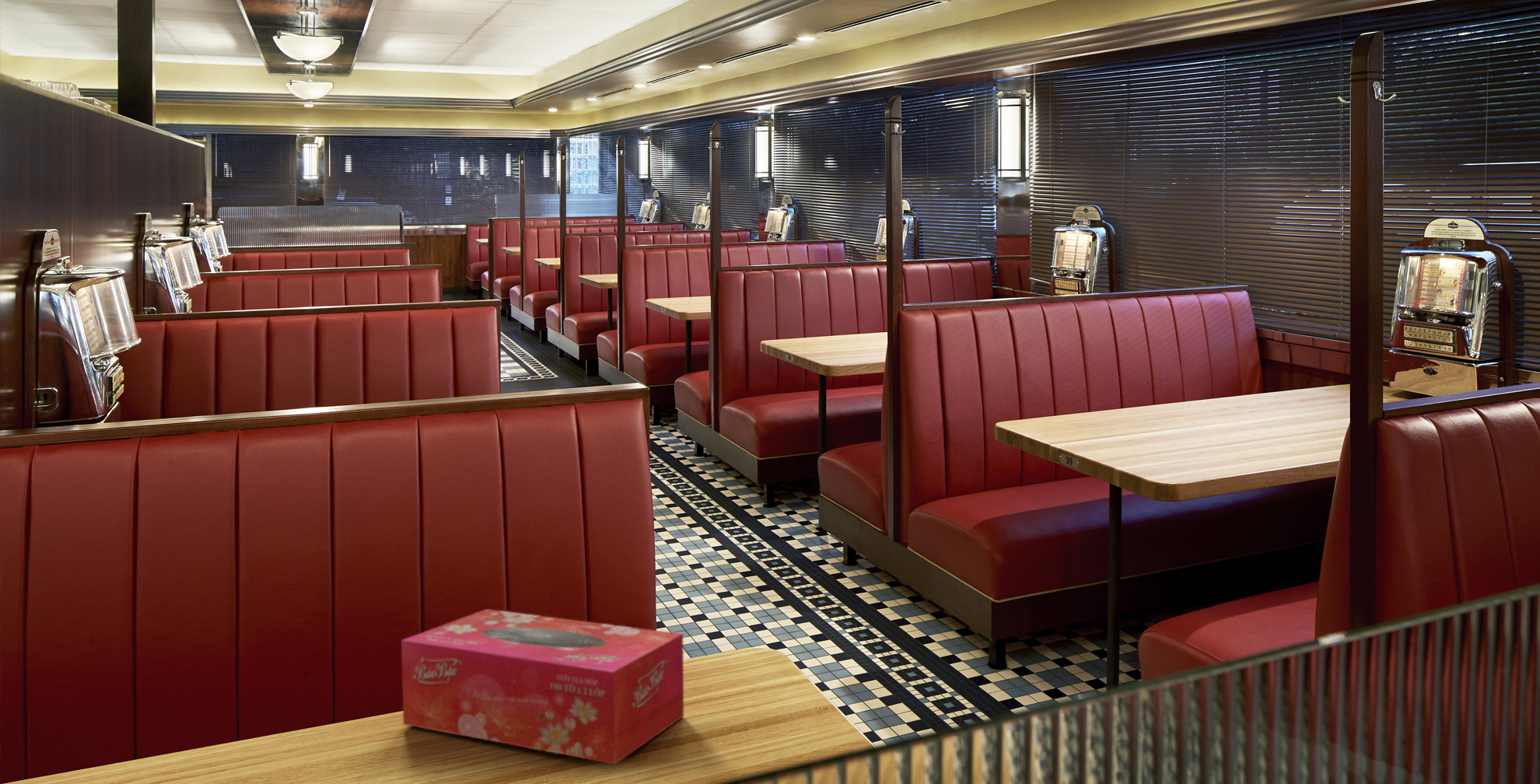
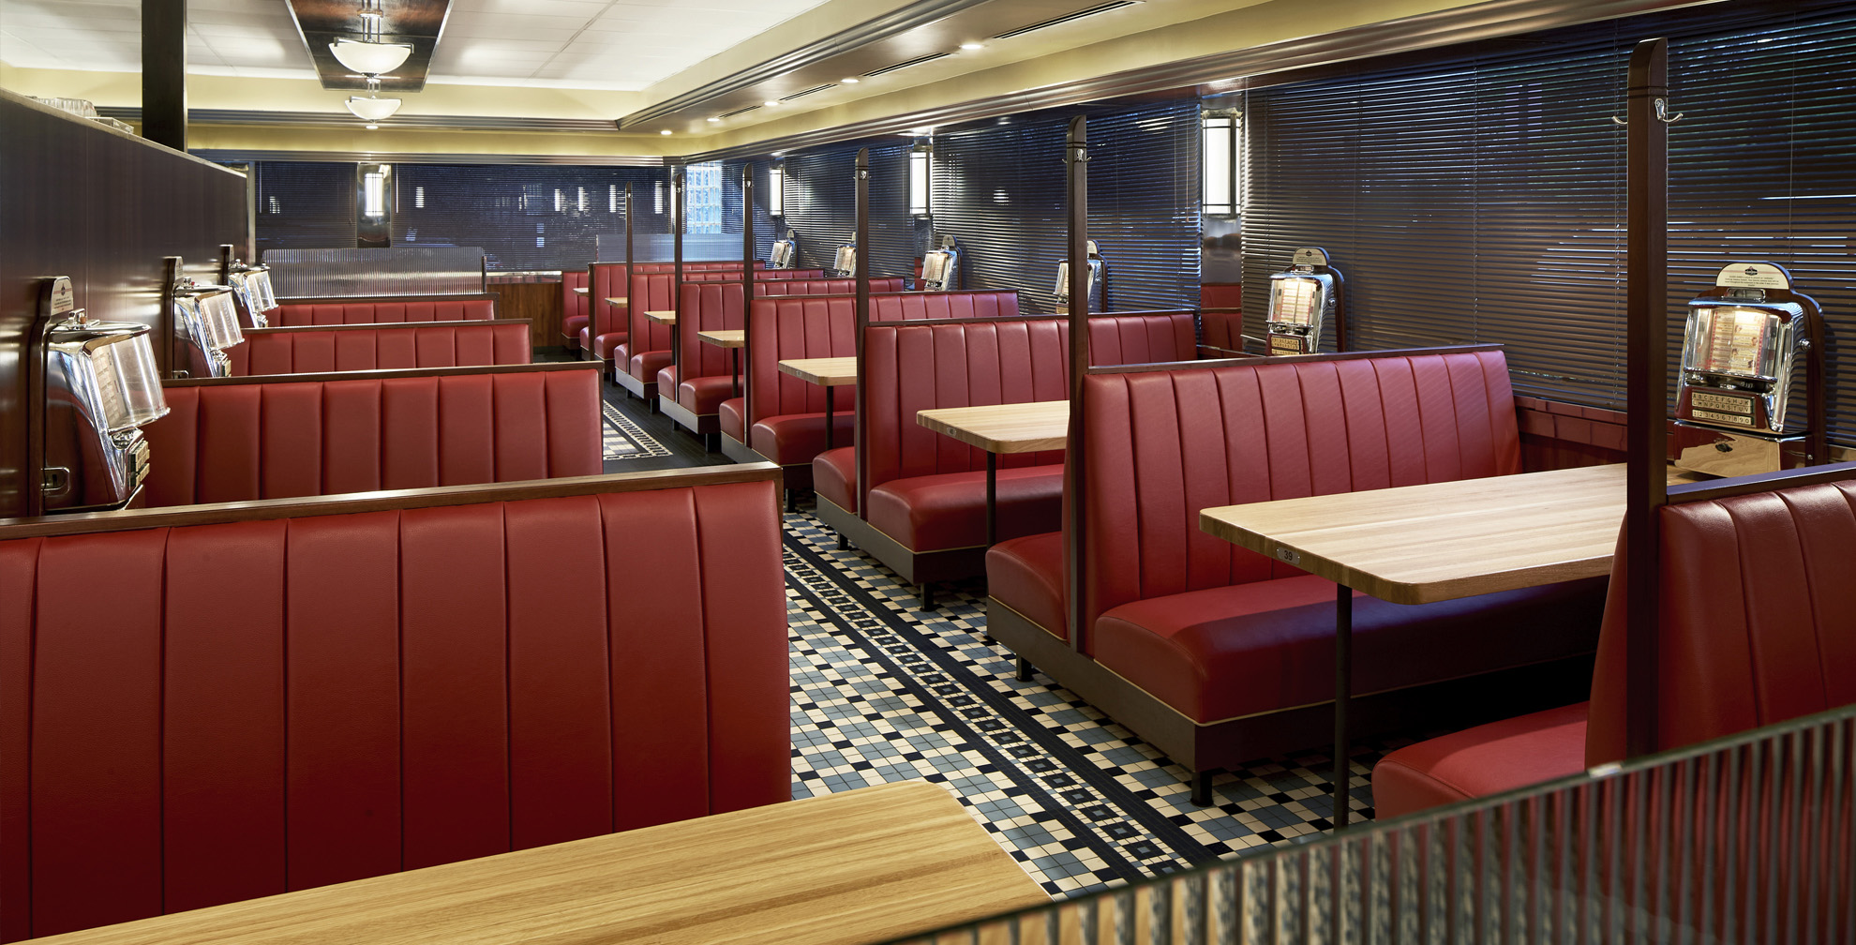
- tissue box (544, 678)
